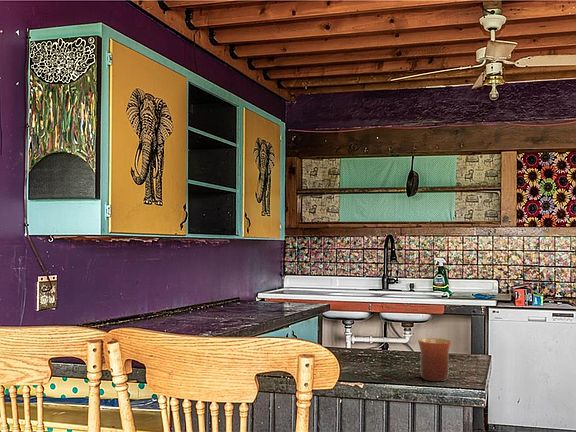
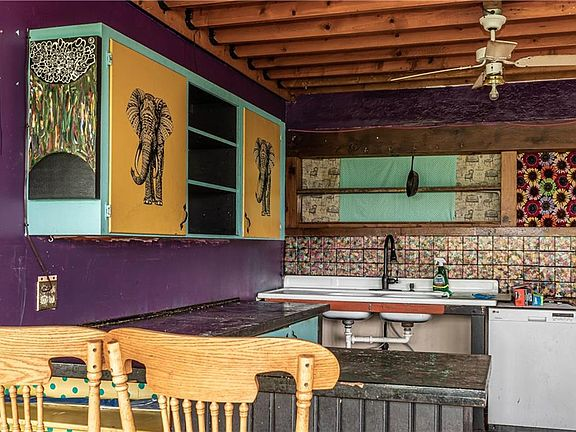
- mug (434, 358)
